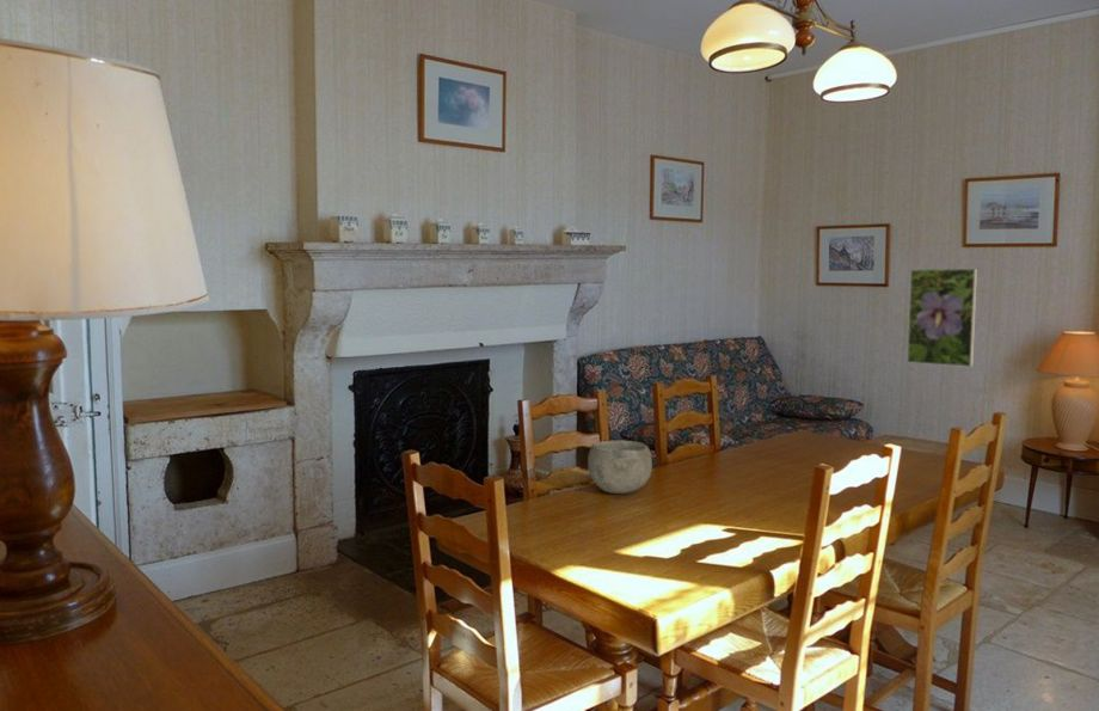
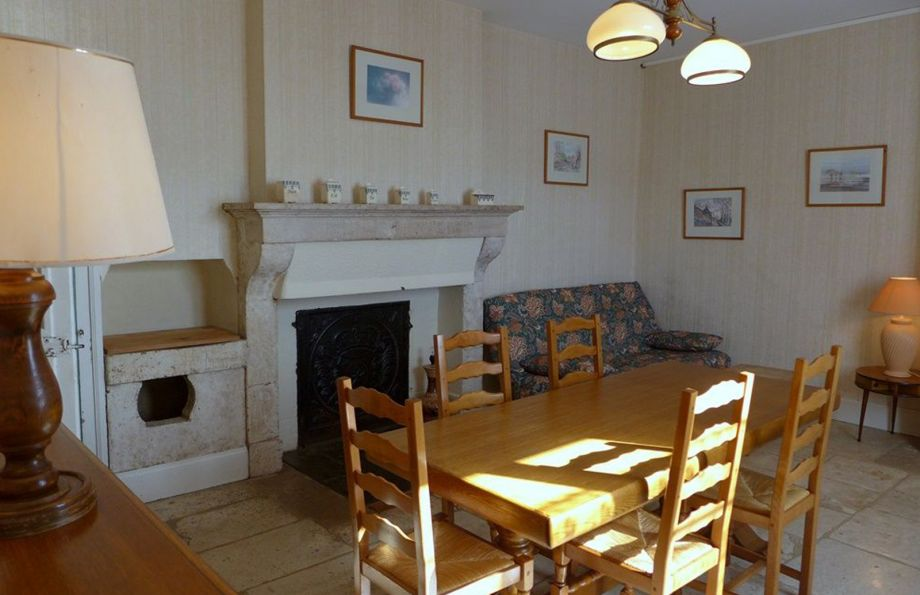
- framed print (940, 317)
- bowl (619, 468)
